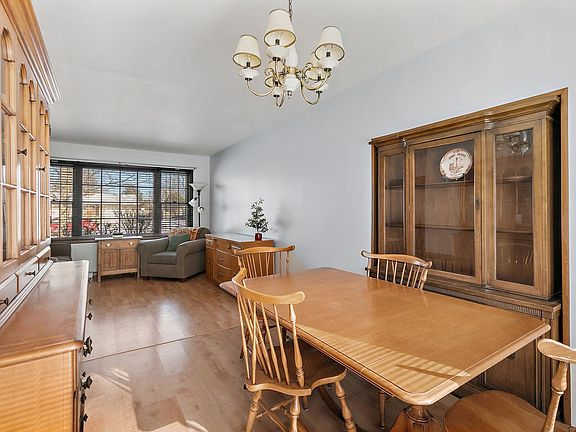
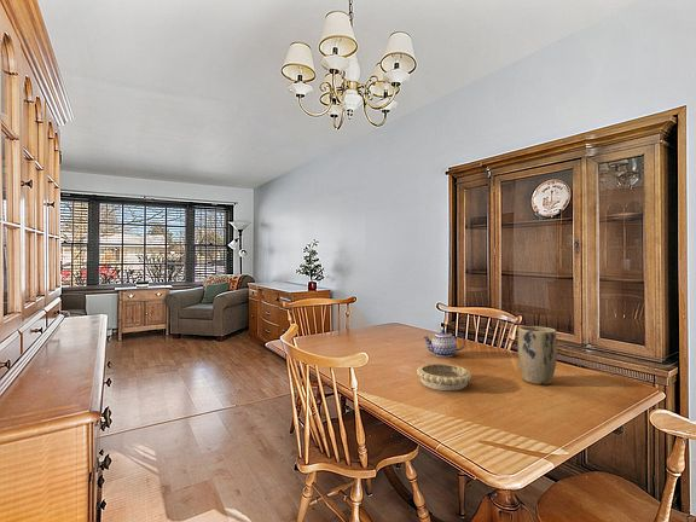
+ teapot (443, 342)
+ plant pot (536, 354)
+ decorative bowl (443, 376)
